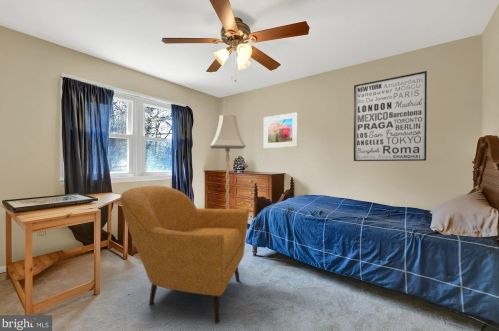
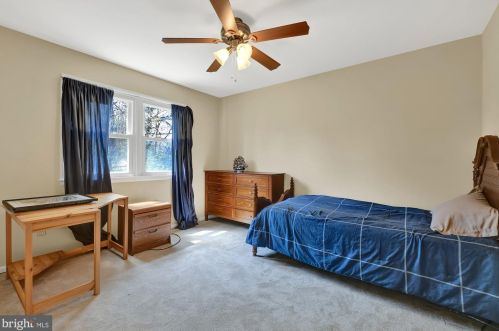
- armchair (186, 240)
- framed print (279, 131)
- floor lamp (227, 174)
- wall art (387, 120)
